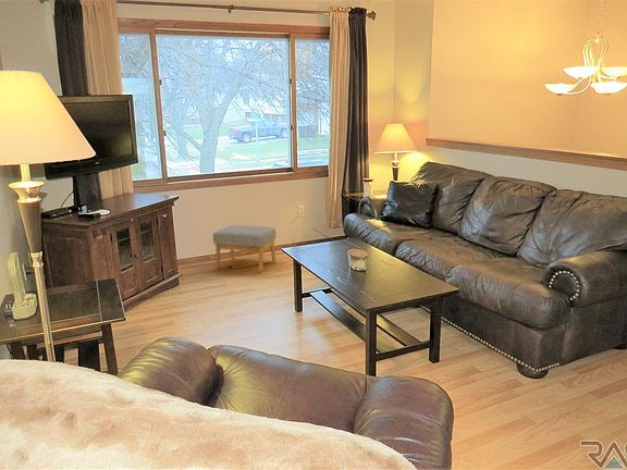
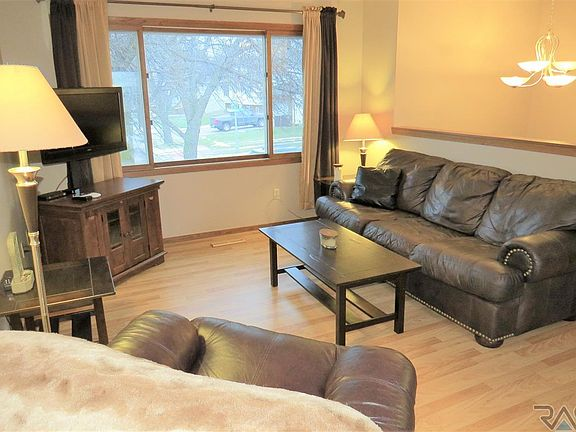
- footstool (245, 246)
